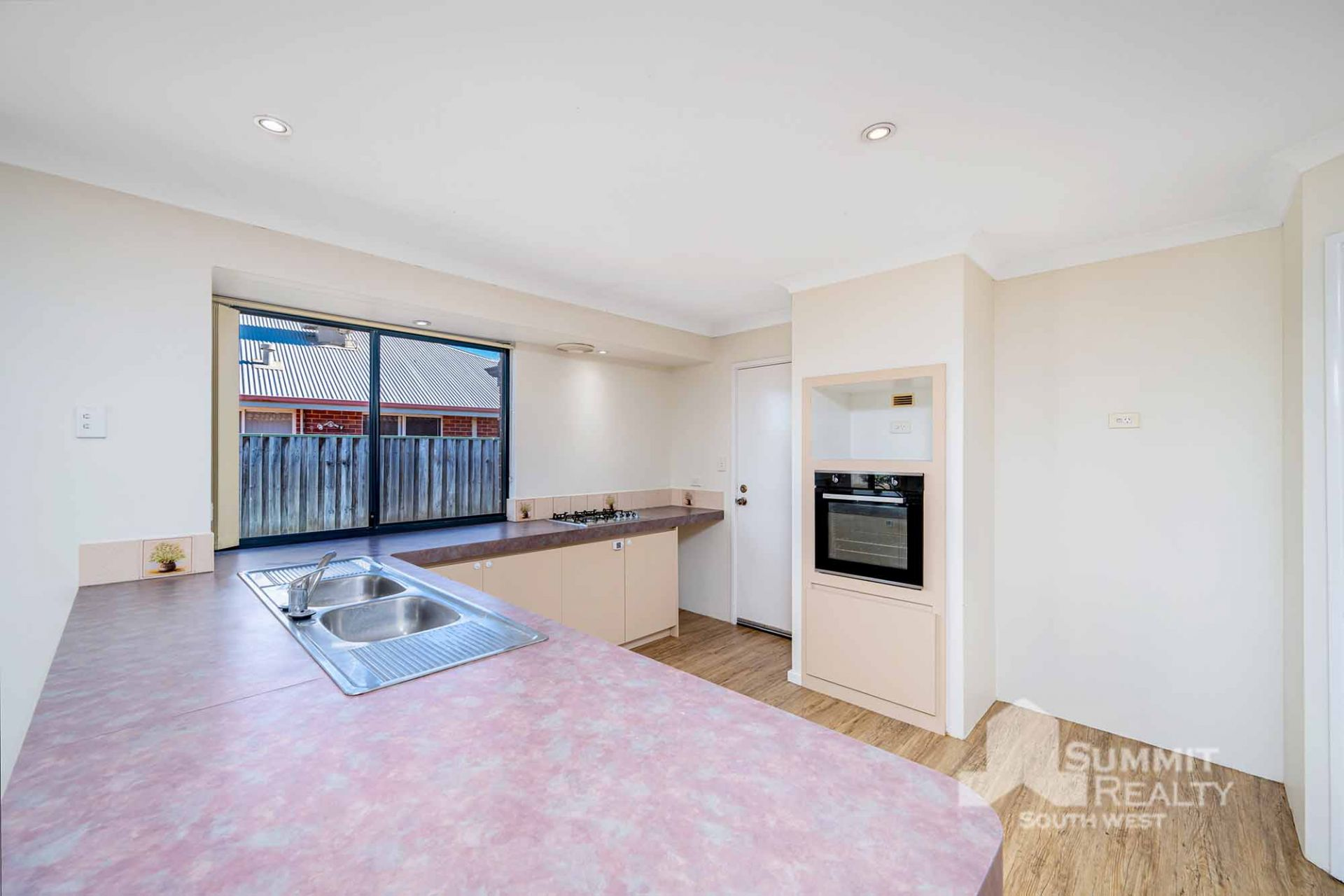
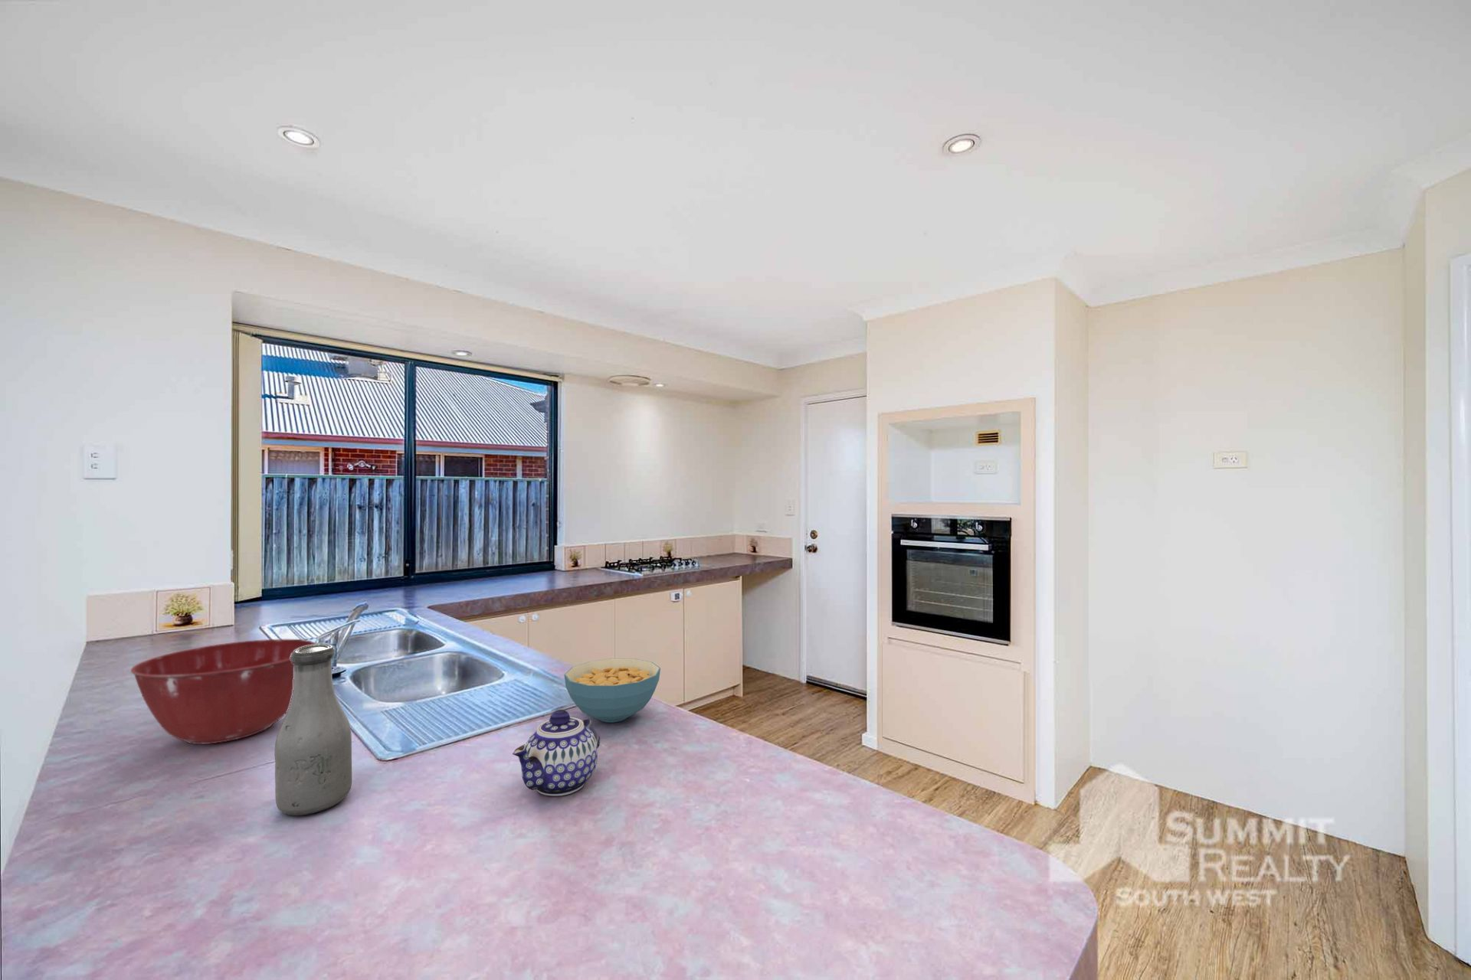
+ mixing bowl (231, 692)
+ teapot (559, 748)
+ bottle (314, 725)
+ cereal bowl (613, 693)
